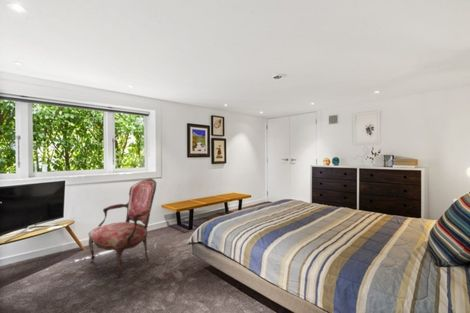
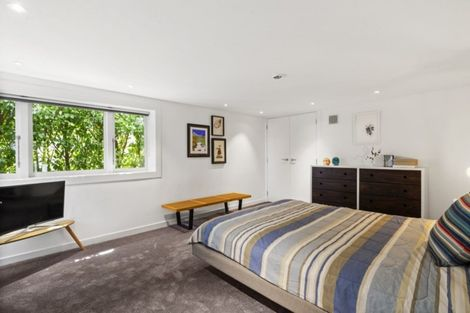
- armchair (123, 222)
